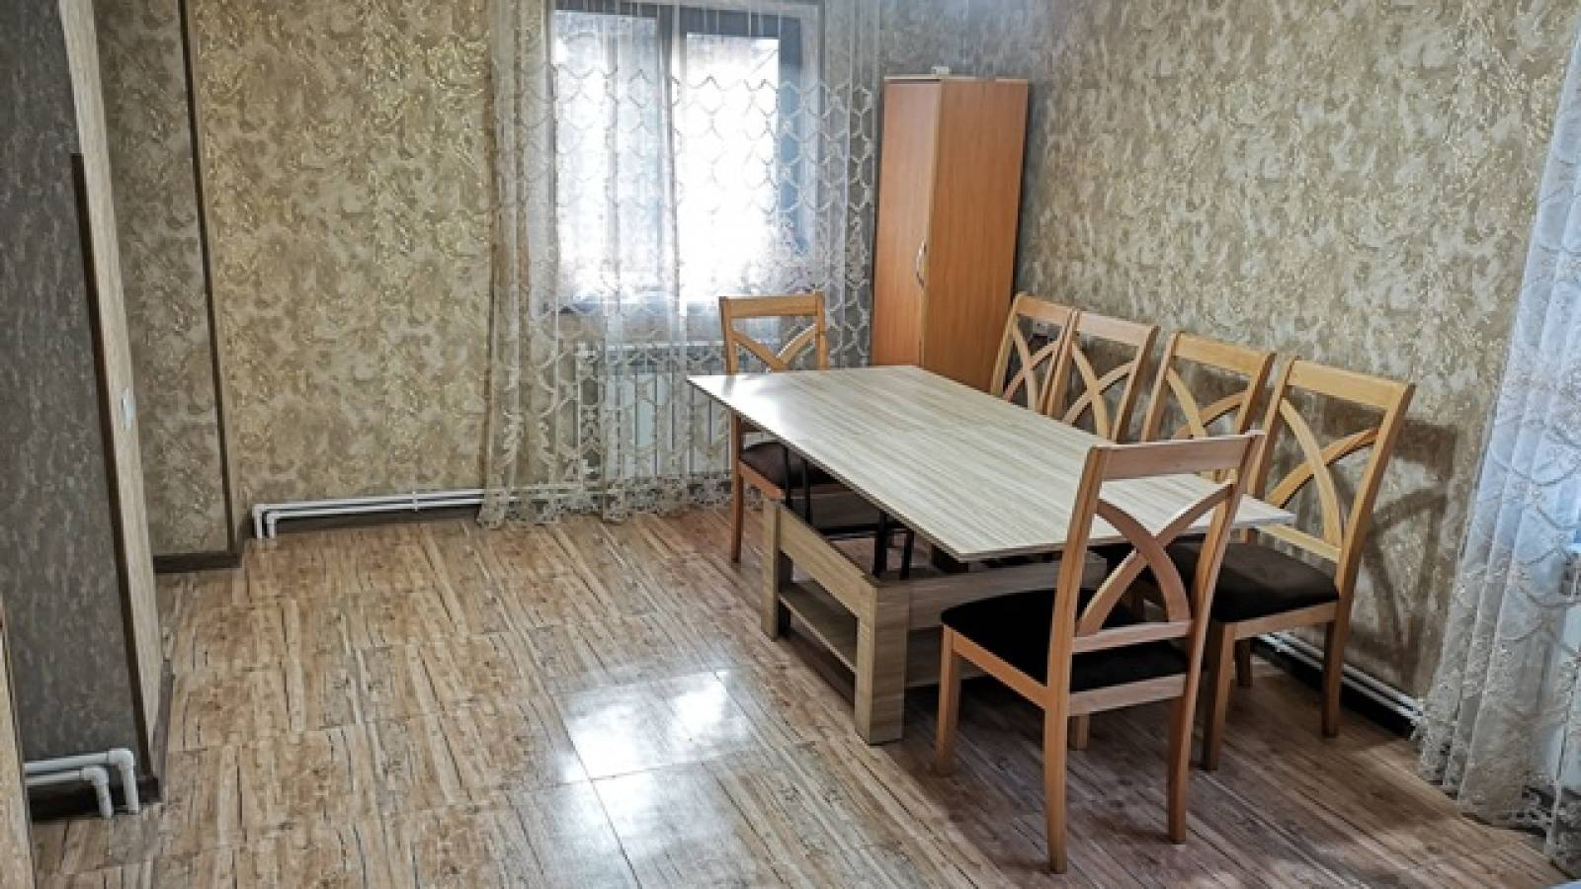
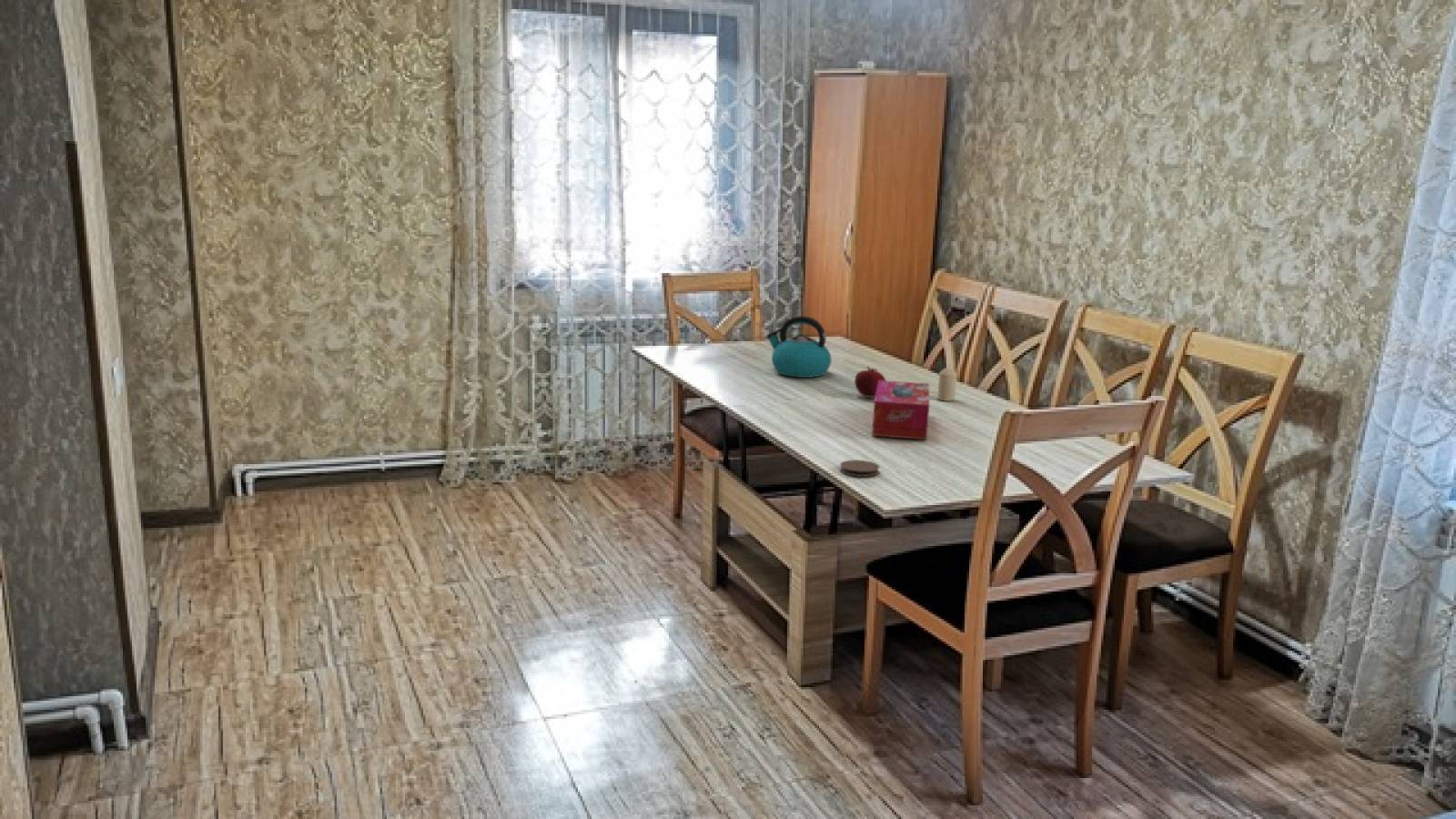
+ tissue box (901, 409)
+ candle (946, 384)
+ kettle (798, 344)
+ coaster (859, 468)
+ fruit (870, 382)
